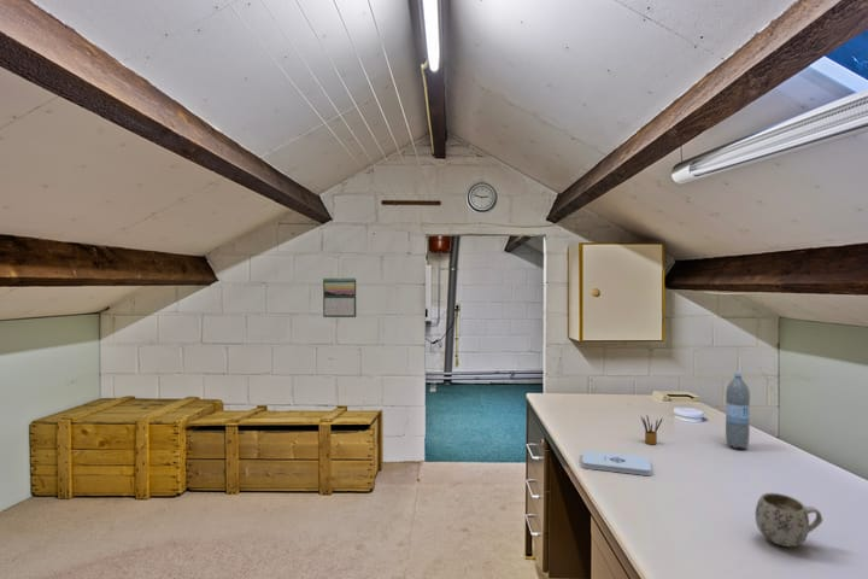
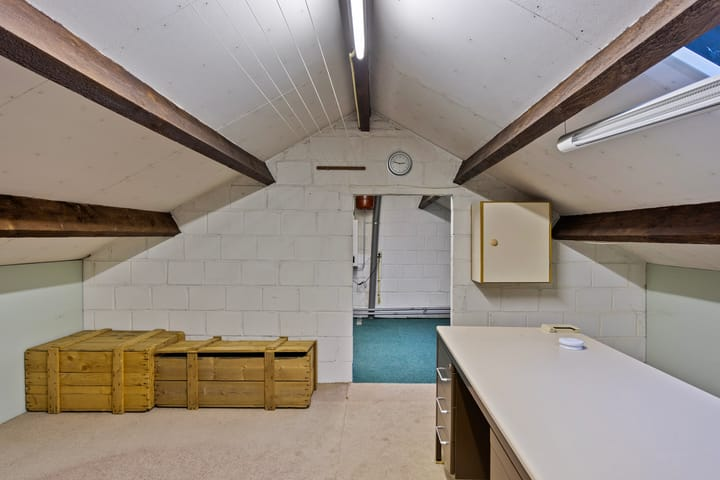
- notepad (615, 462)
- water bottle (737, 409)
- pencil box (651, 429)
- calendar (339, 297)
- mug (788, 521)
